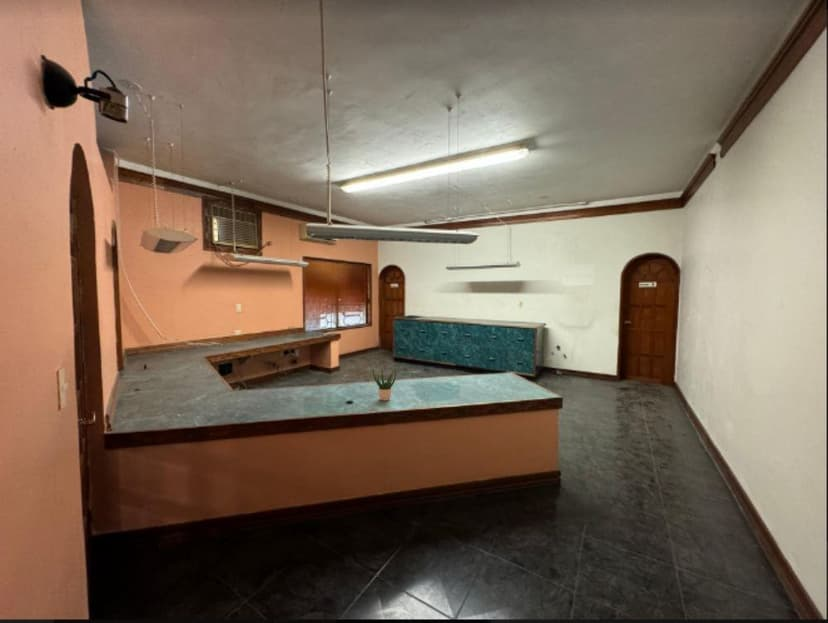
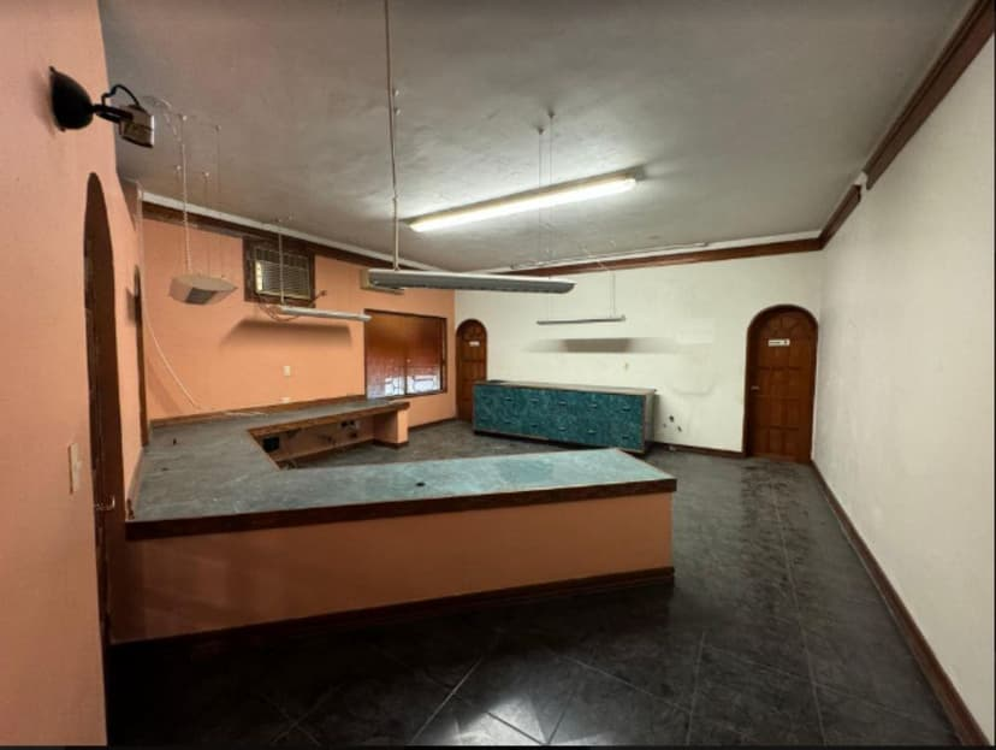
- potted plant (384, 382)
